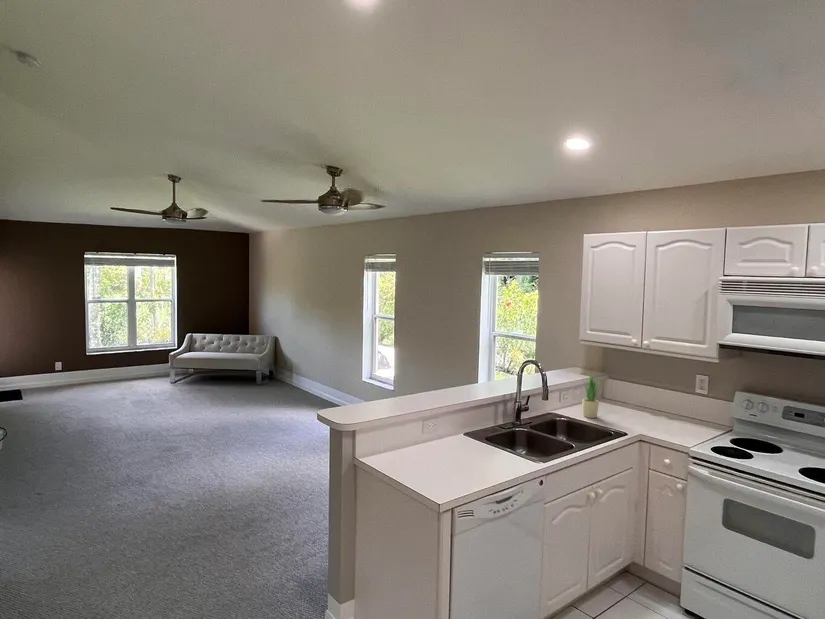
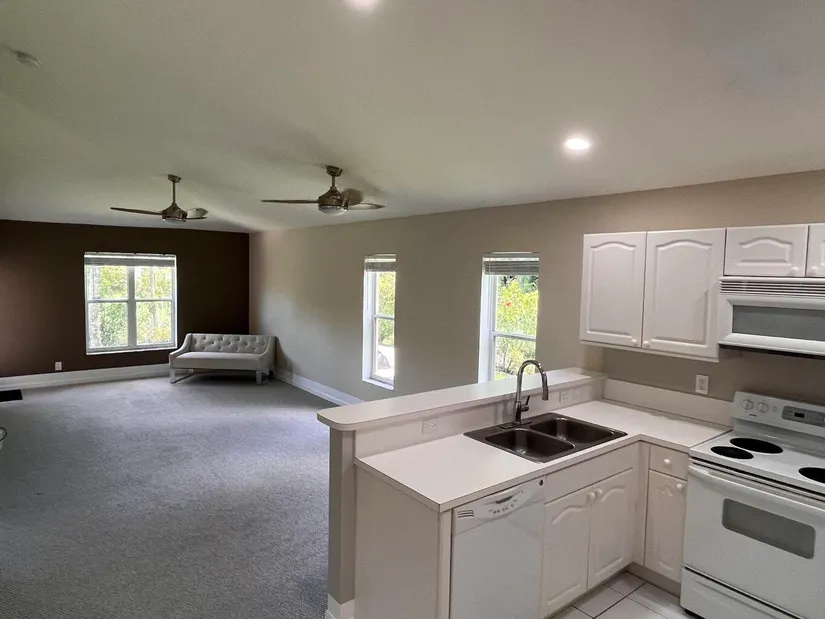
- potted plant (592, 393)
